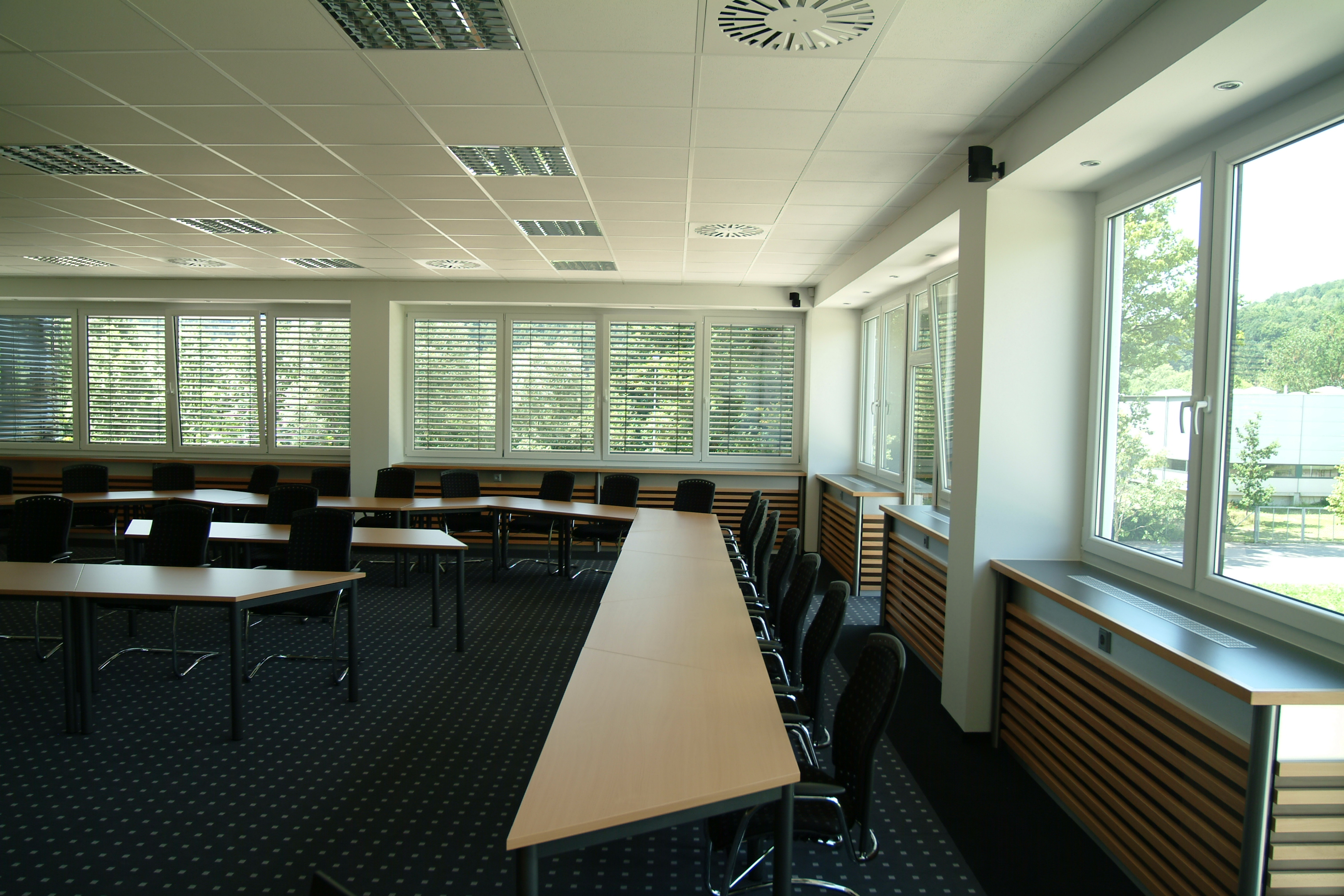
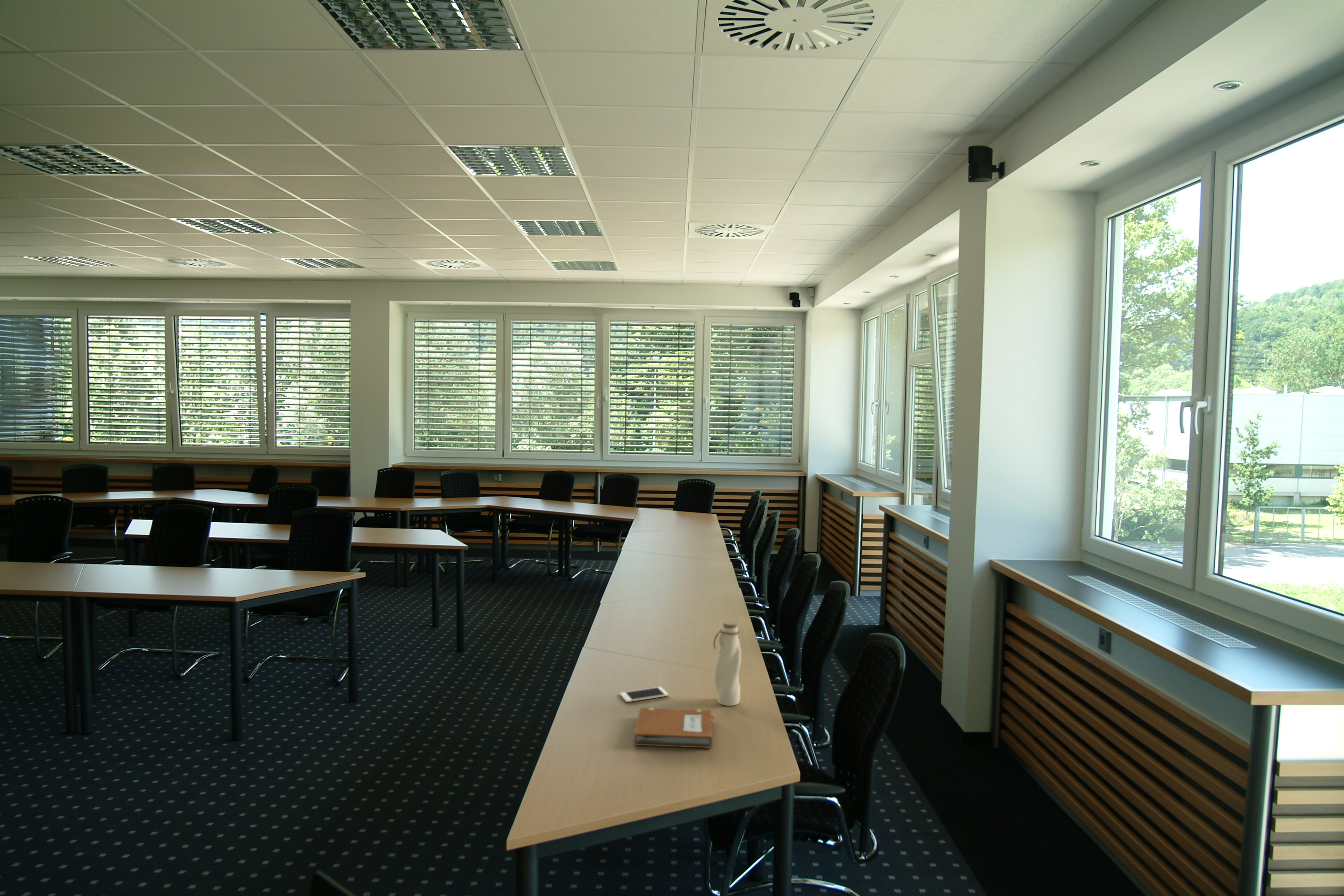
+ cell phone (644, 694)
+ notebook (676, 726)
+ water bottle (728, 662)
